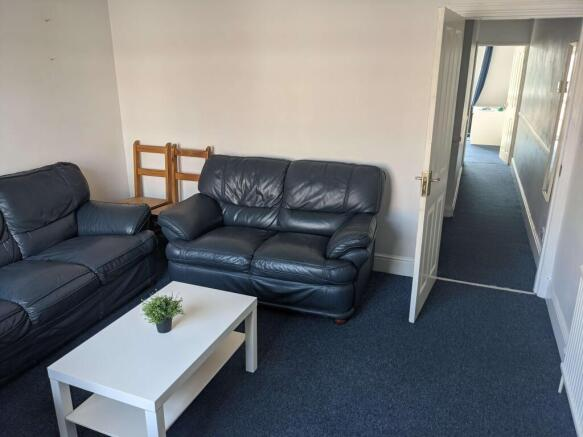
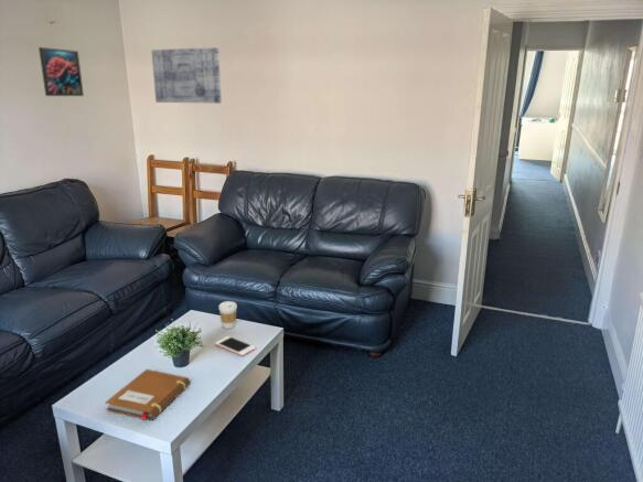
+ notebook (148, 394)
+ coffee cup (227, 314)
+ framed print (62, 73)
+ cell phone (235, 345)
+ wall art (185, 76)
